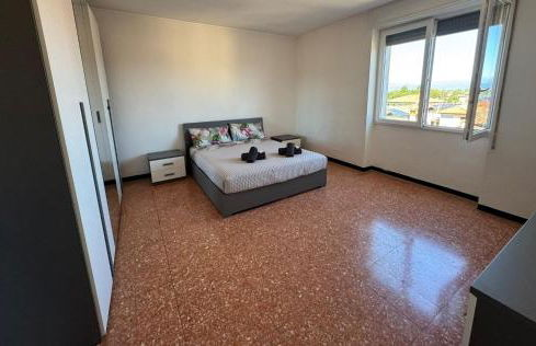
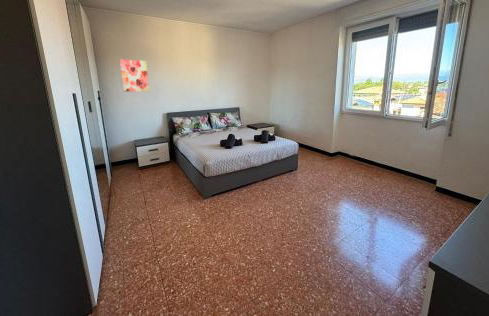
+ wall art (134, 76)
